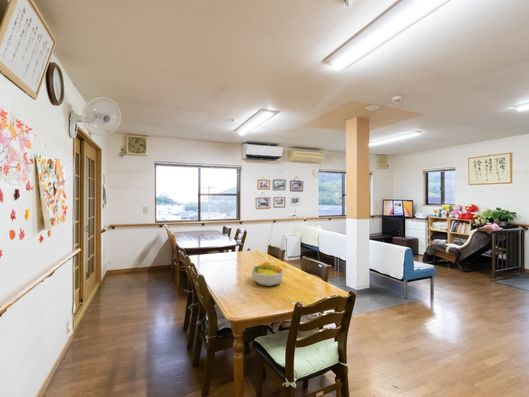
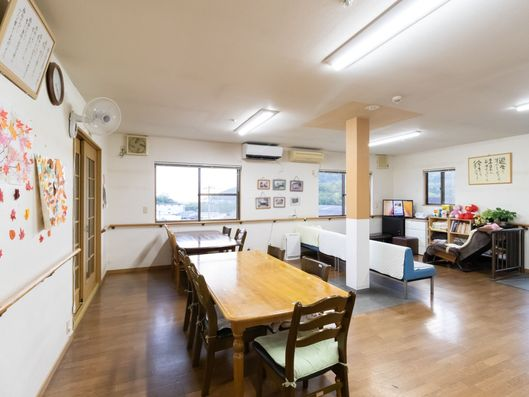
- fruit bowl (267, 272)
